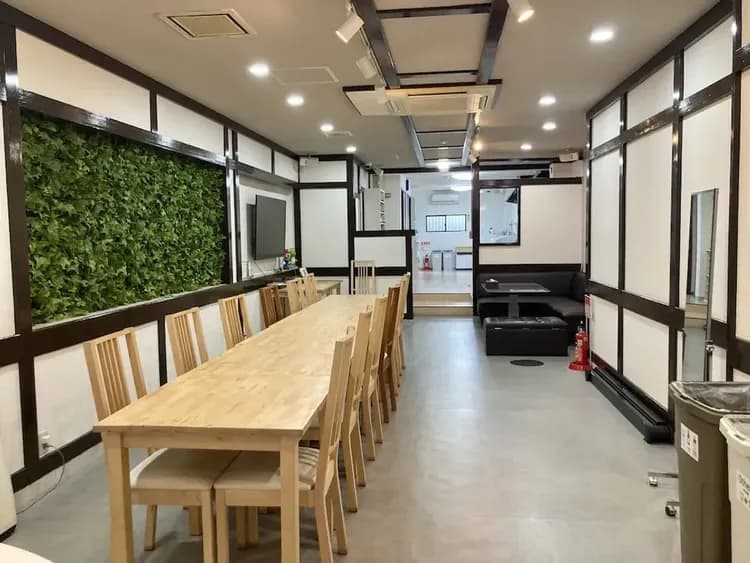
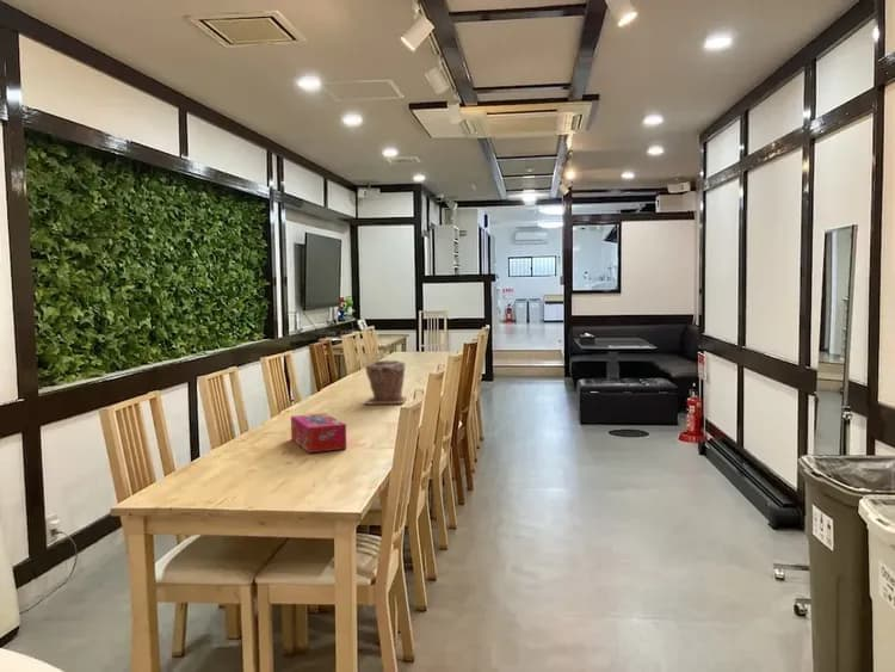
+ tissue box (317, 431)
+ plant pot (385, 381)
